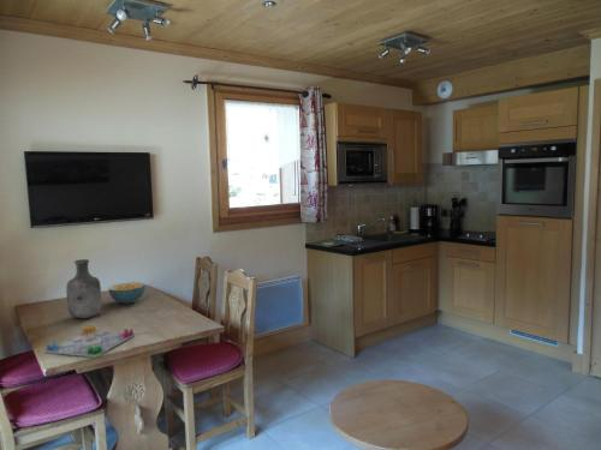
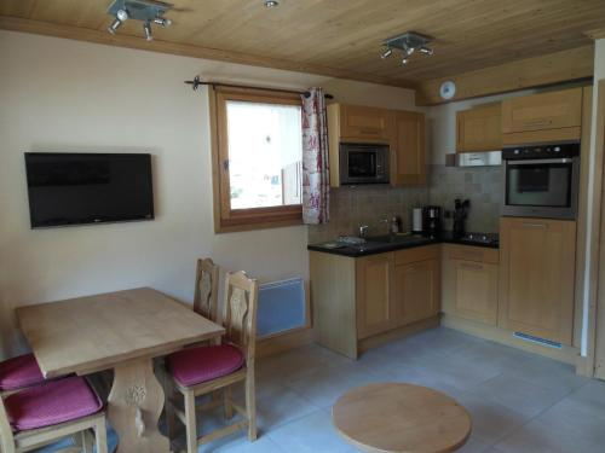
- vase (83, 288)
- board game (91, 340)
- cereal bowl (127, 294)
